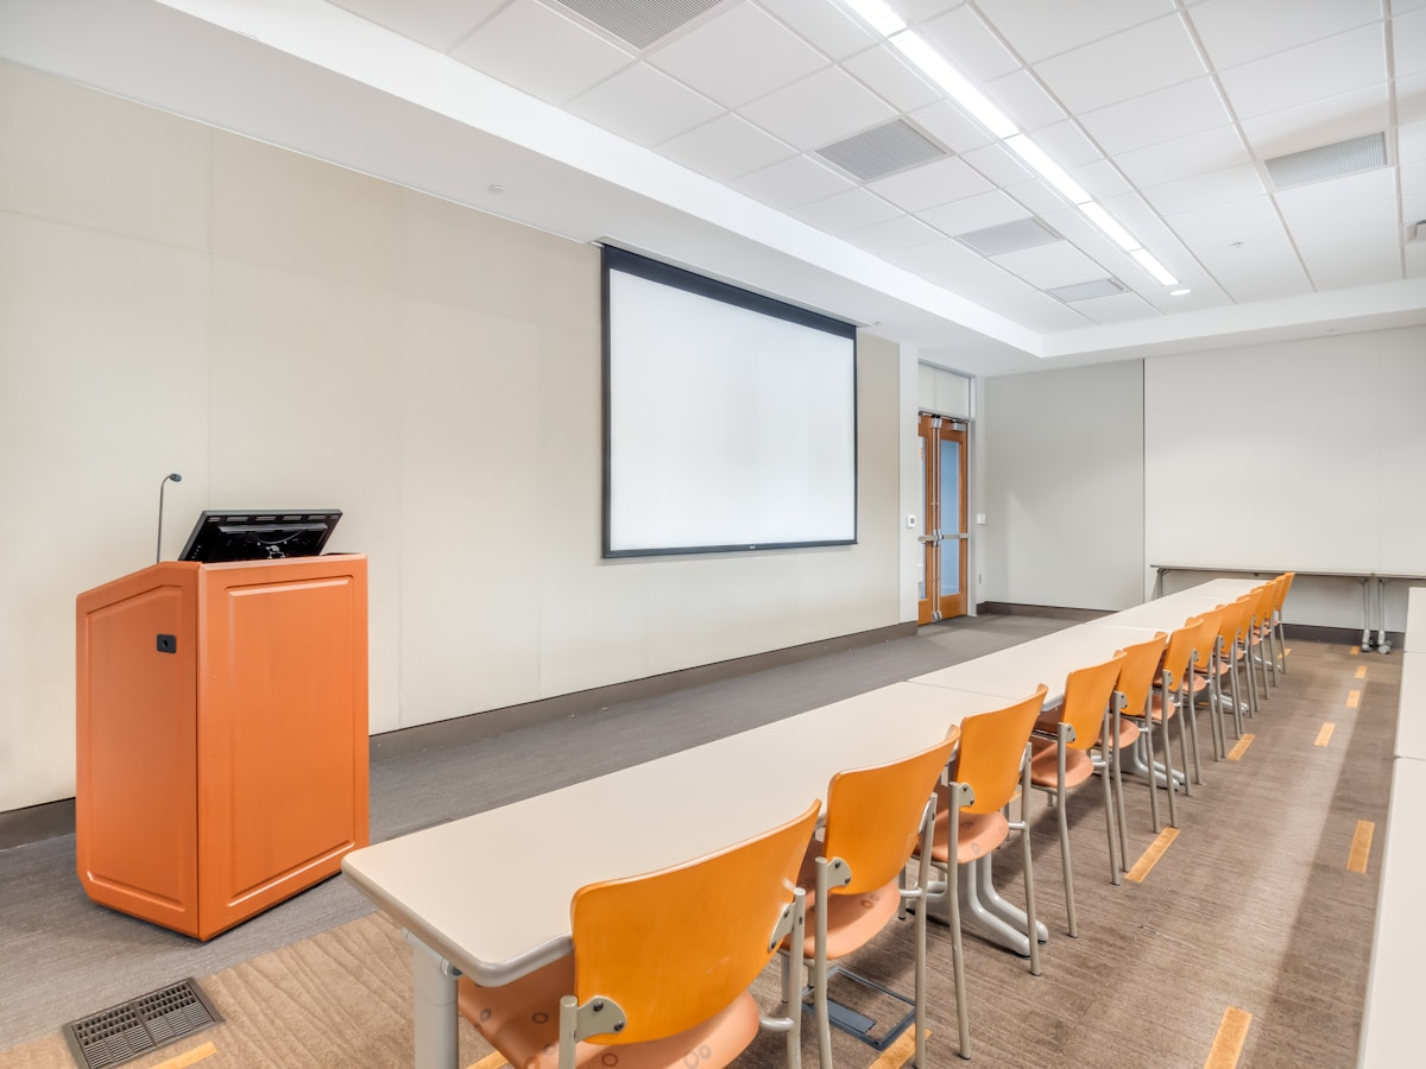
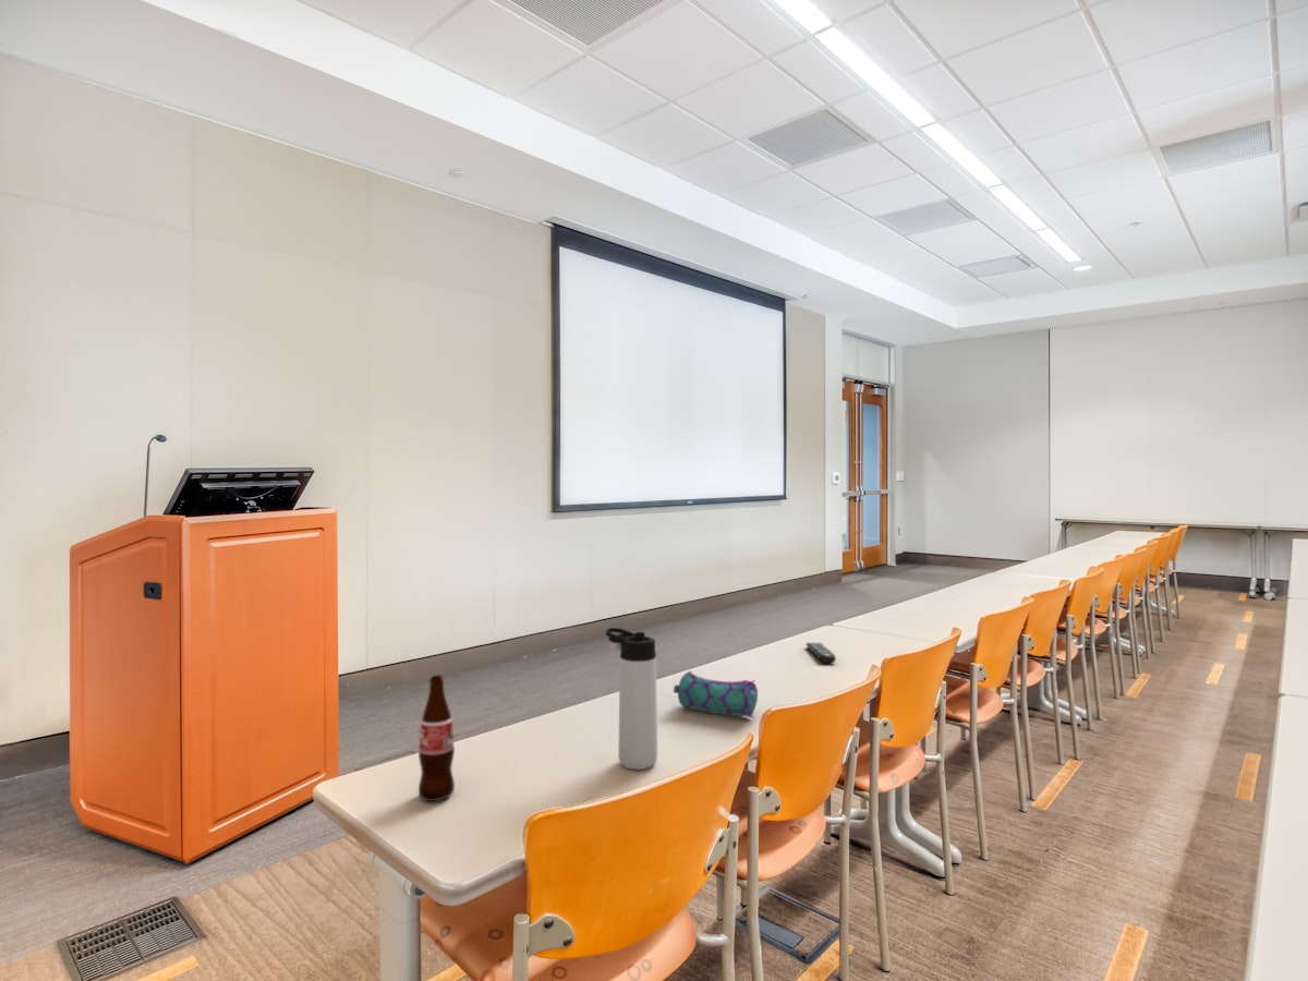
+ pencil case (716, 693)
+ thermos bottle (630, 695)
+ remote control (820, 651)
+ bottle (436, 736)
